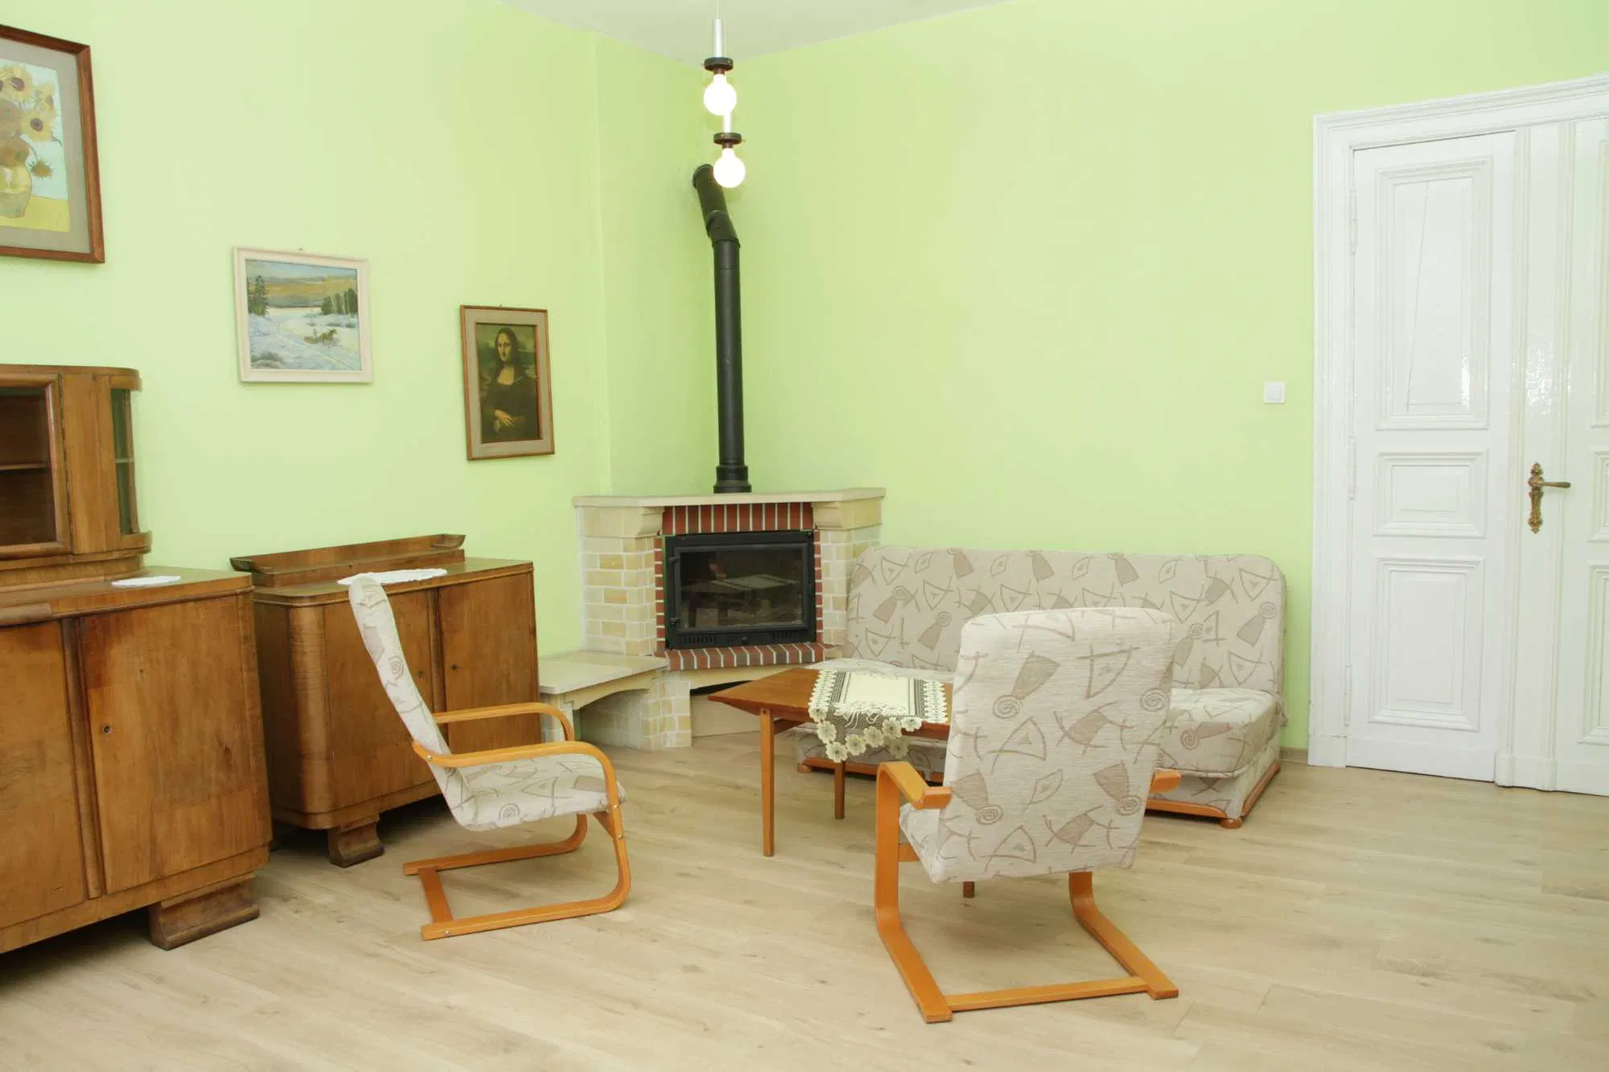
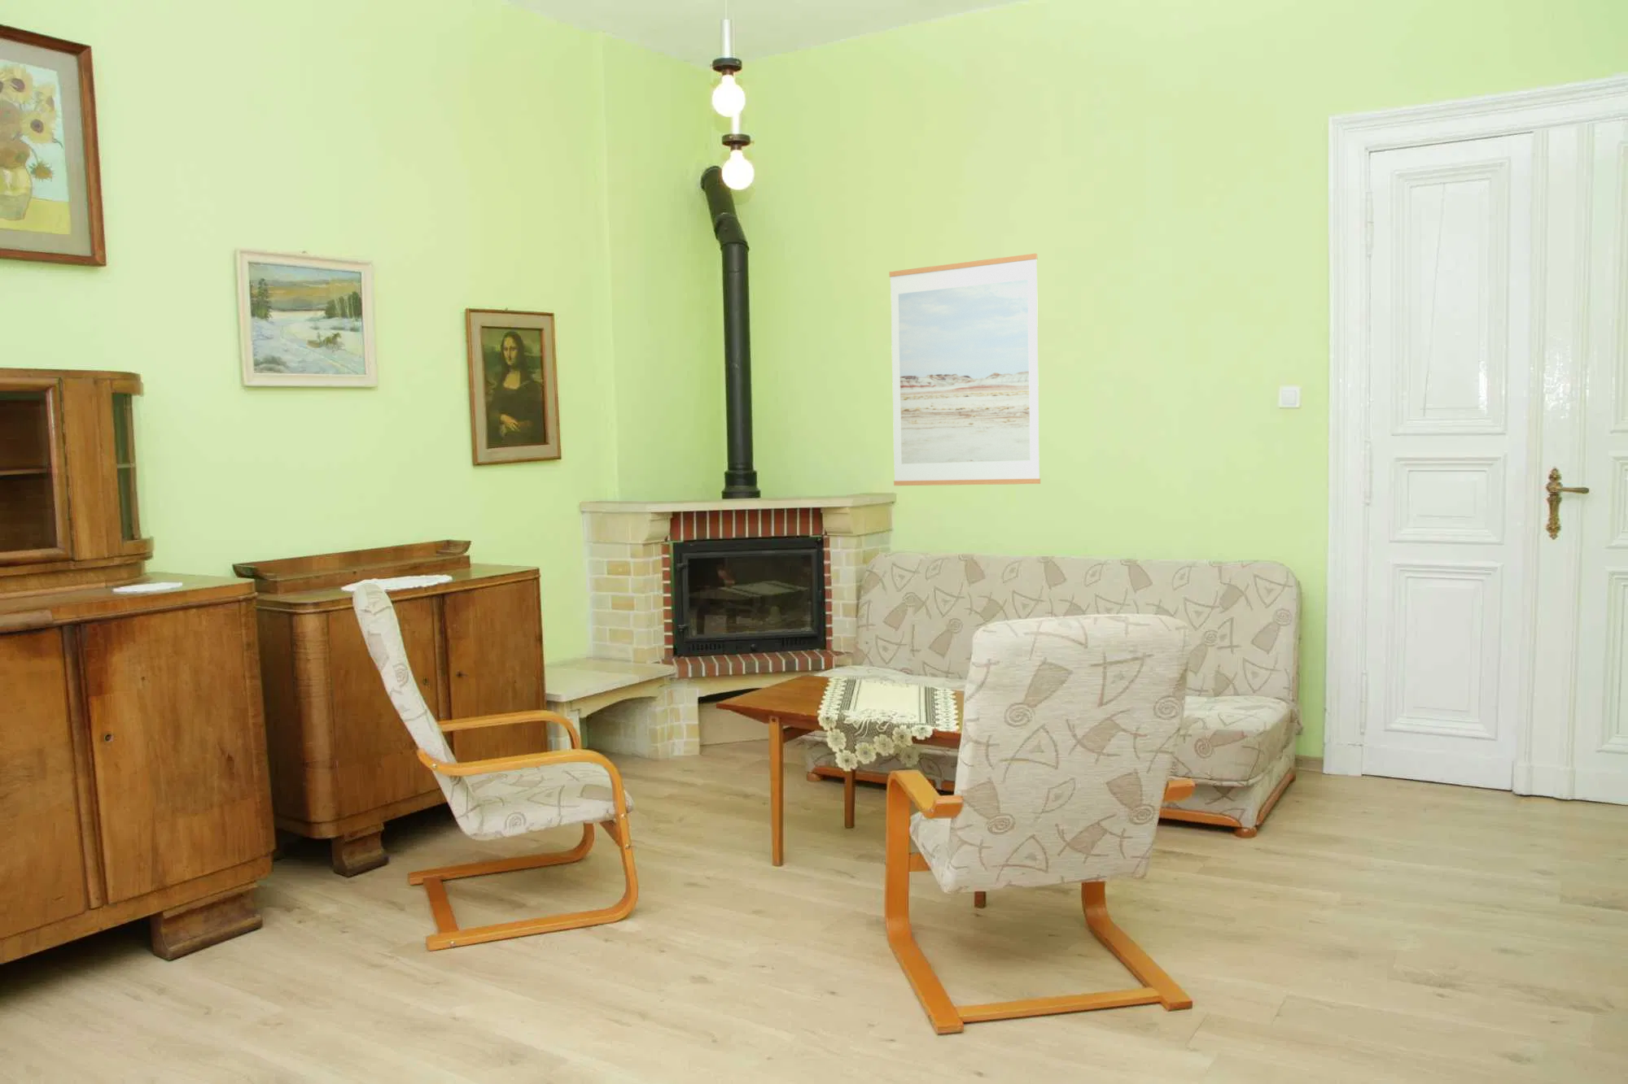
+ wall art (962, 374)
